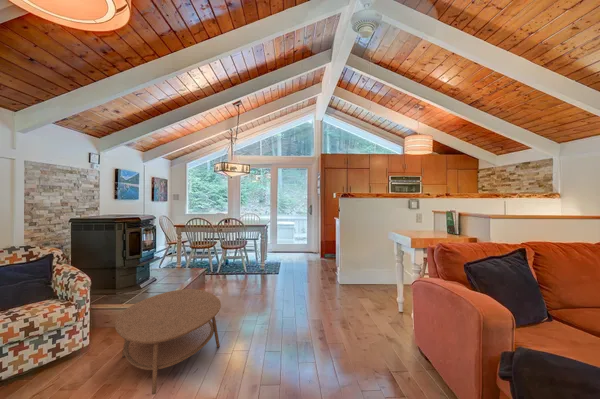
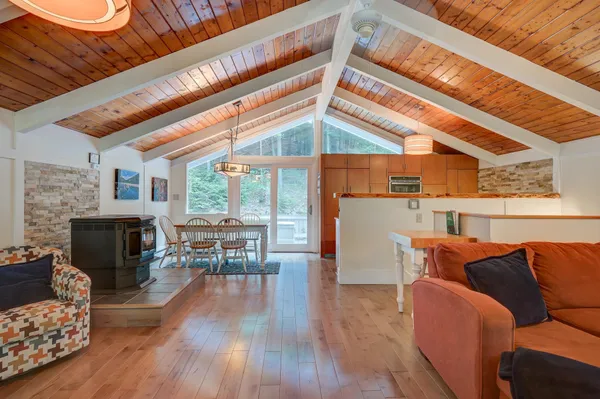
- coffee table (172, 330)
